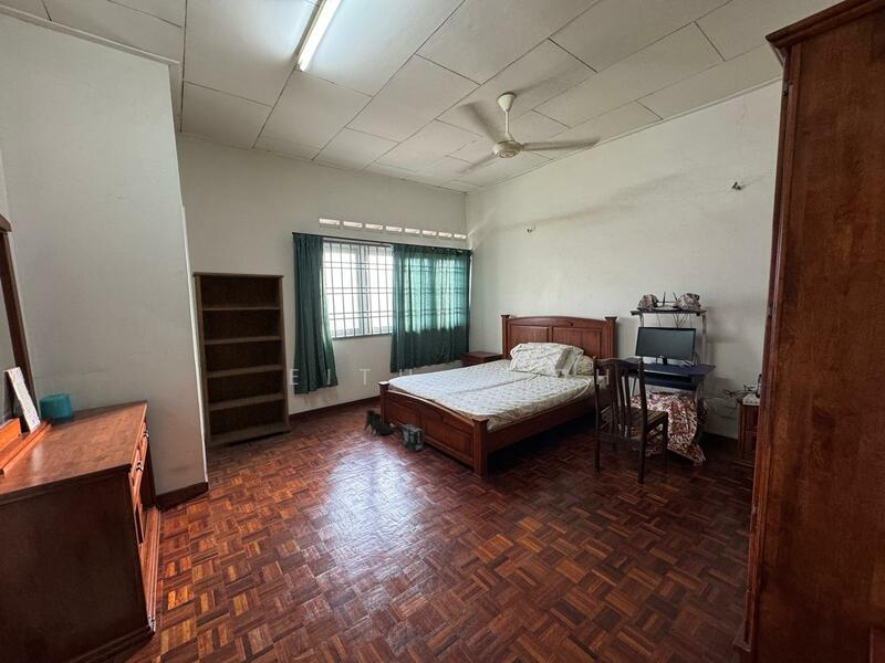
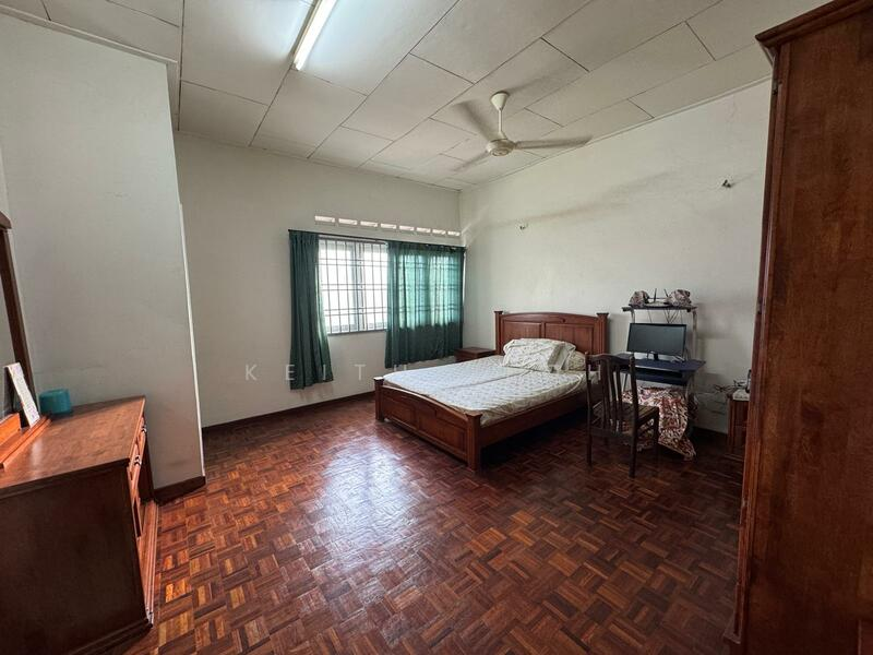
- bookcase (243, 357)
- box (412, 436)
- boots (378, 421)
